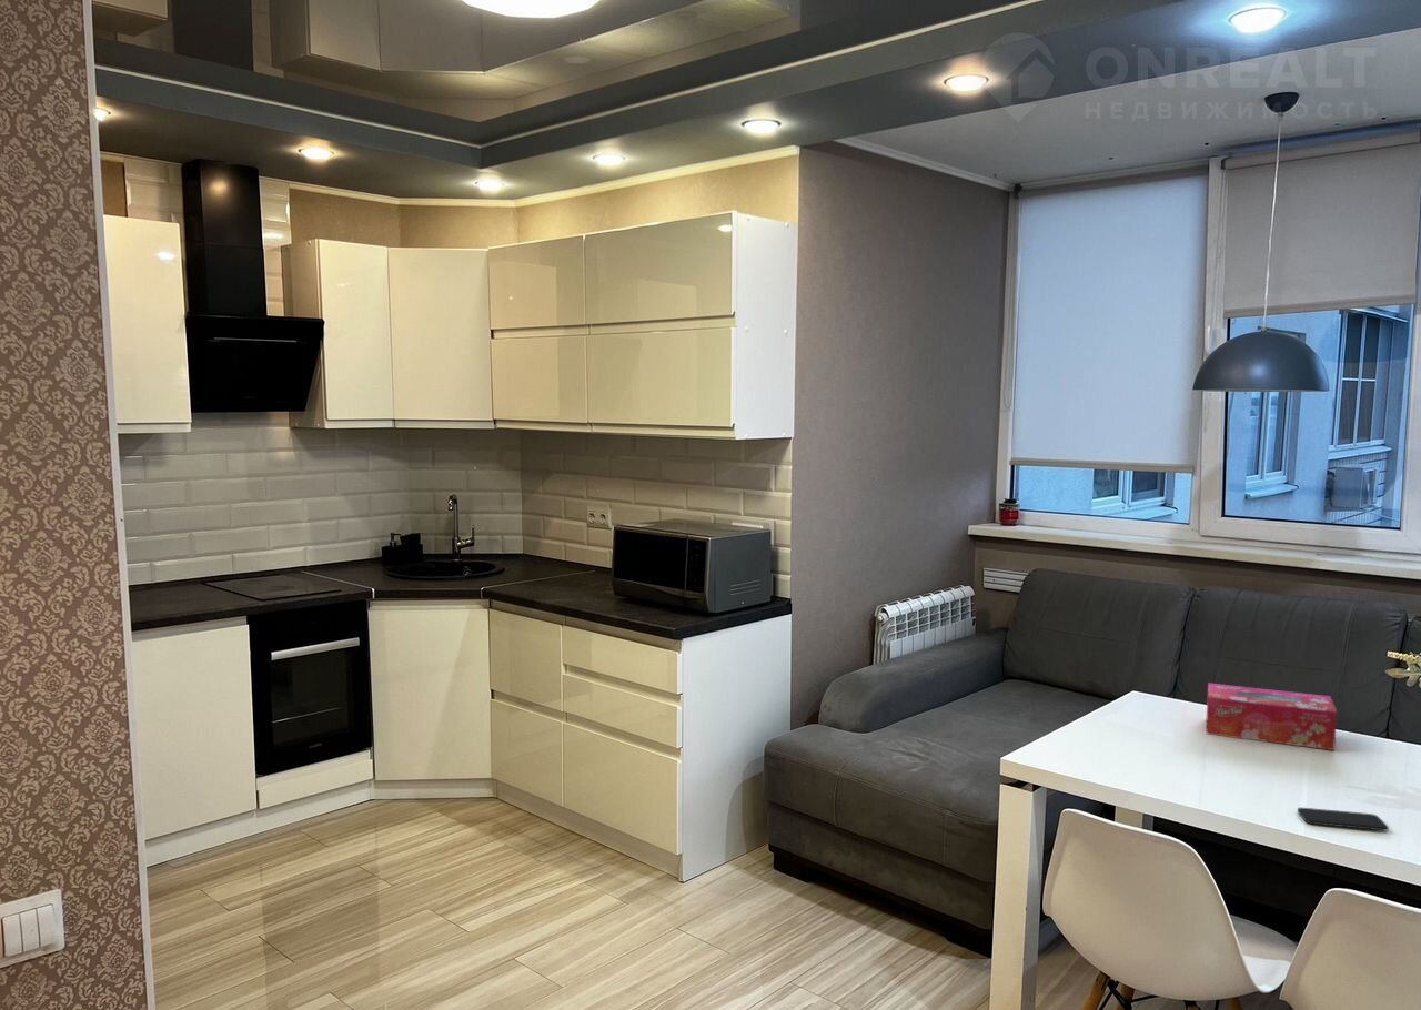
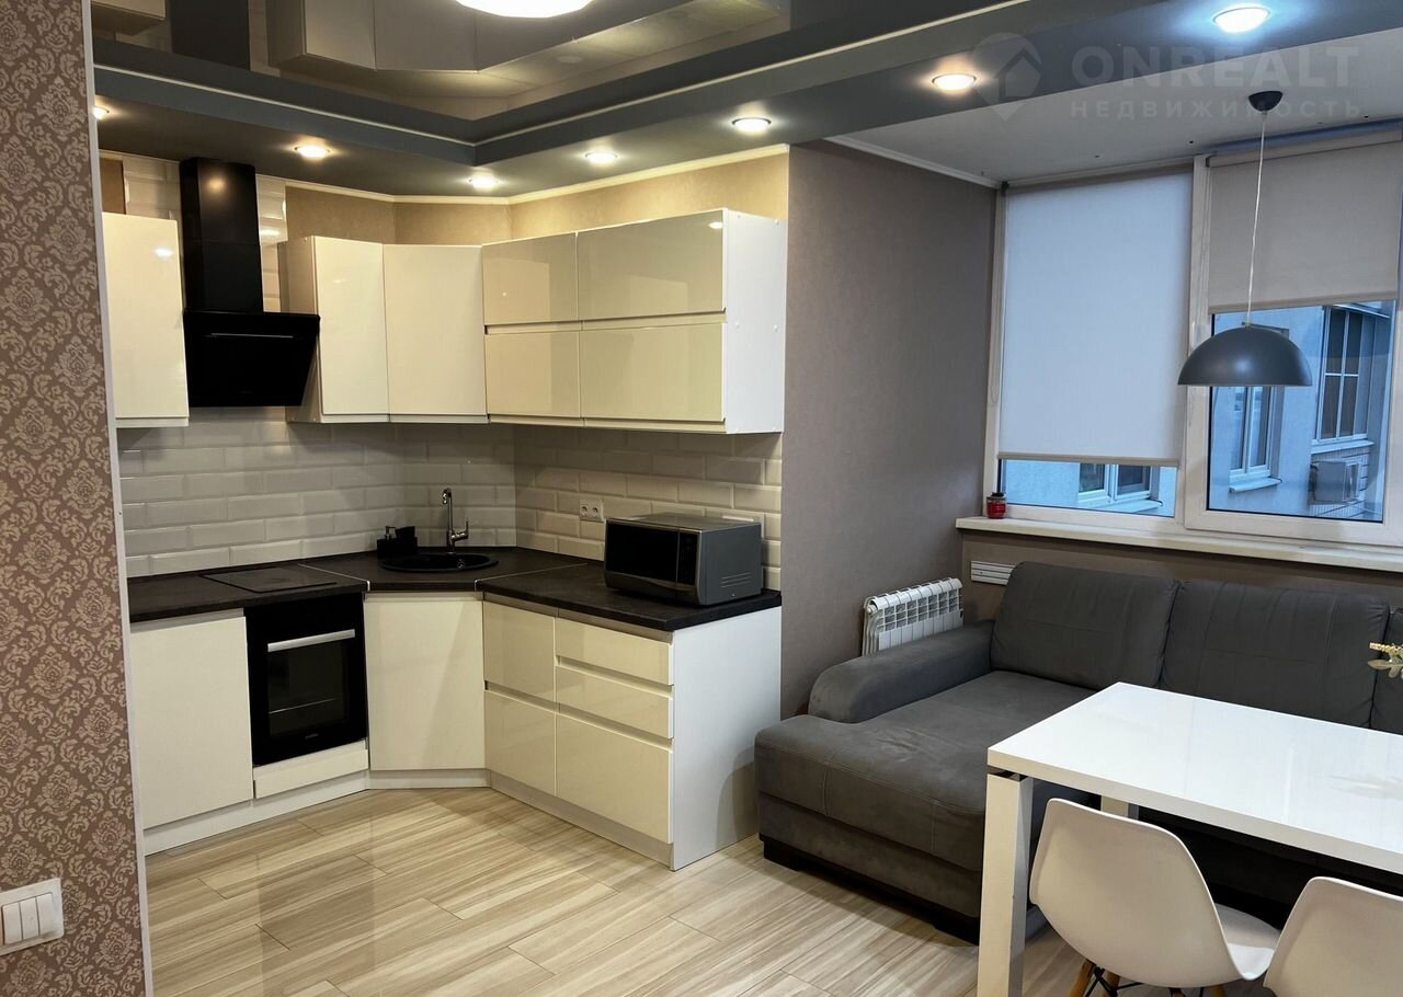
- tissue box (1268, 715)
- smartphone (1341, 818)
